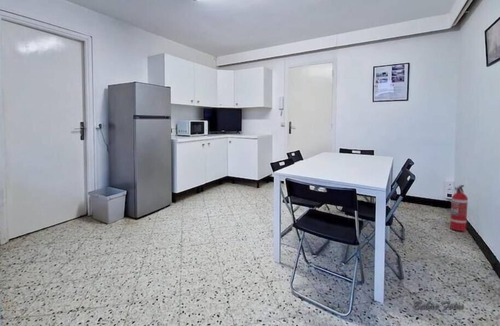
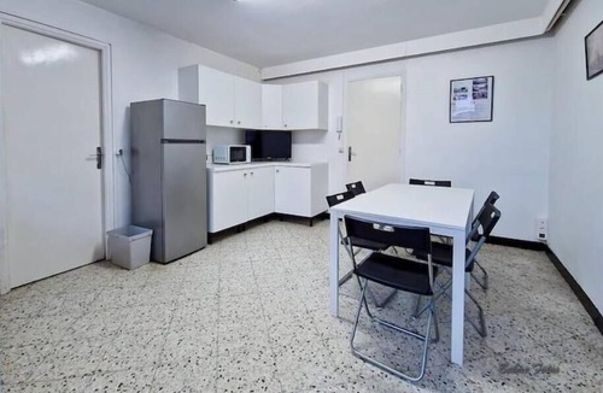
- fire extinguisher (458, 206)
